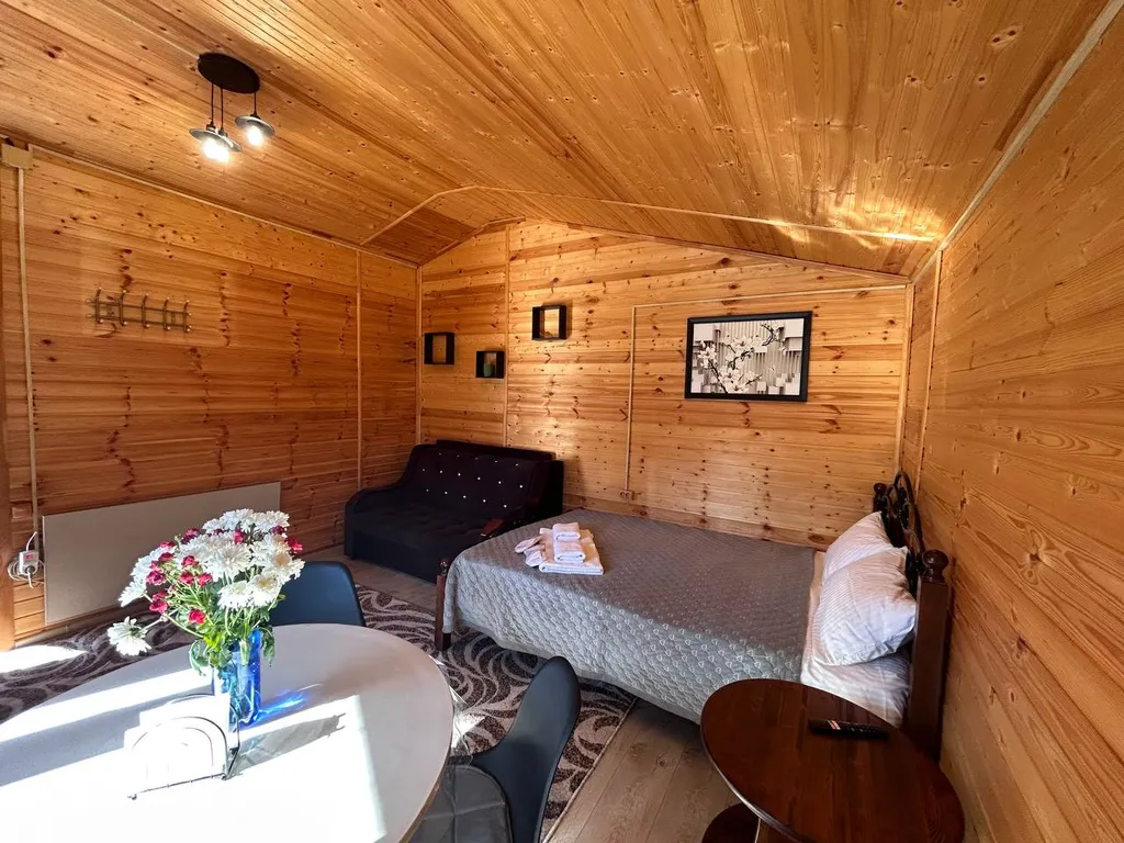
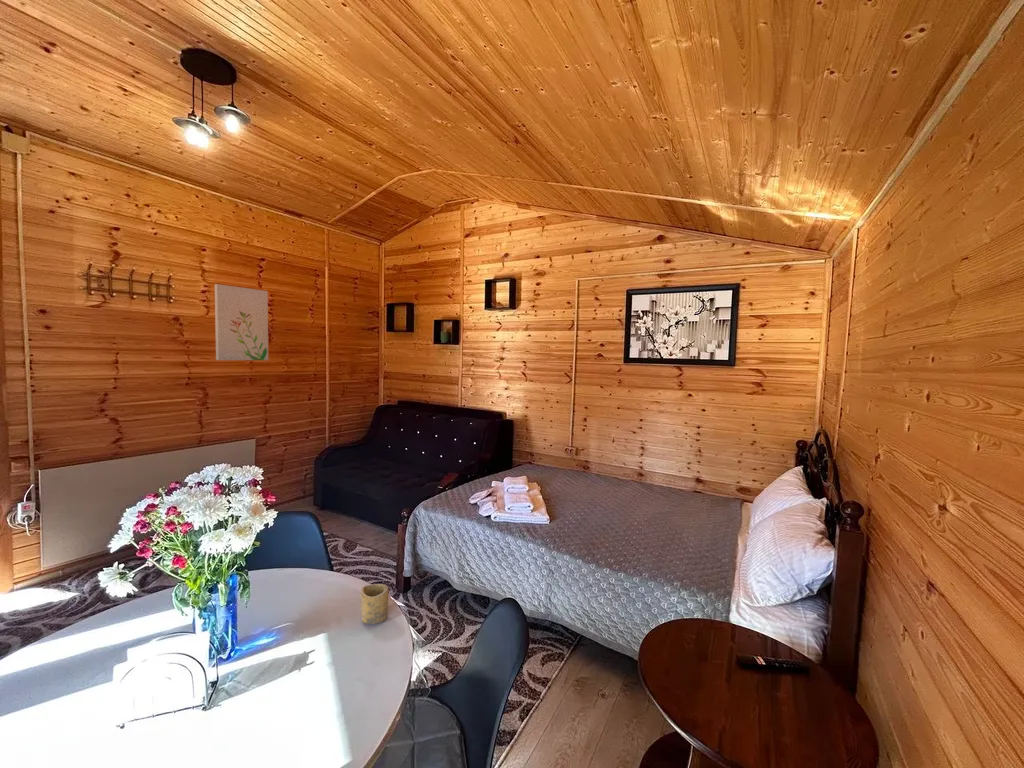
+ cup (374, 603)
+ wall art (242, 324)
